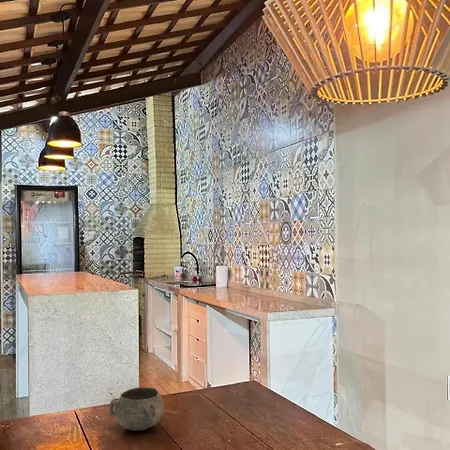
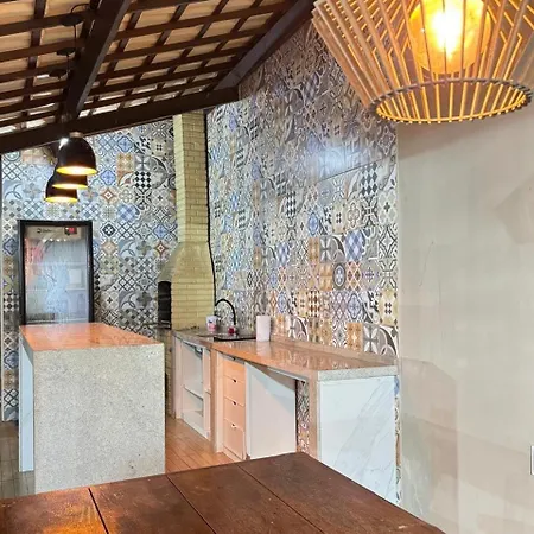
- decorative bowl (137, 411)
